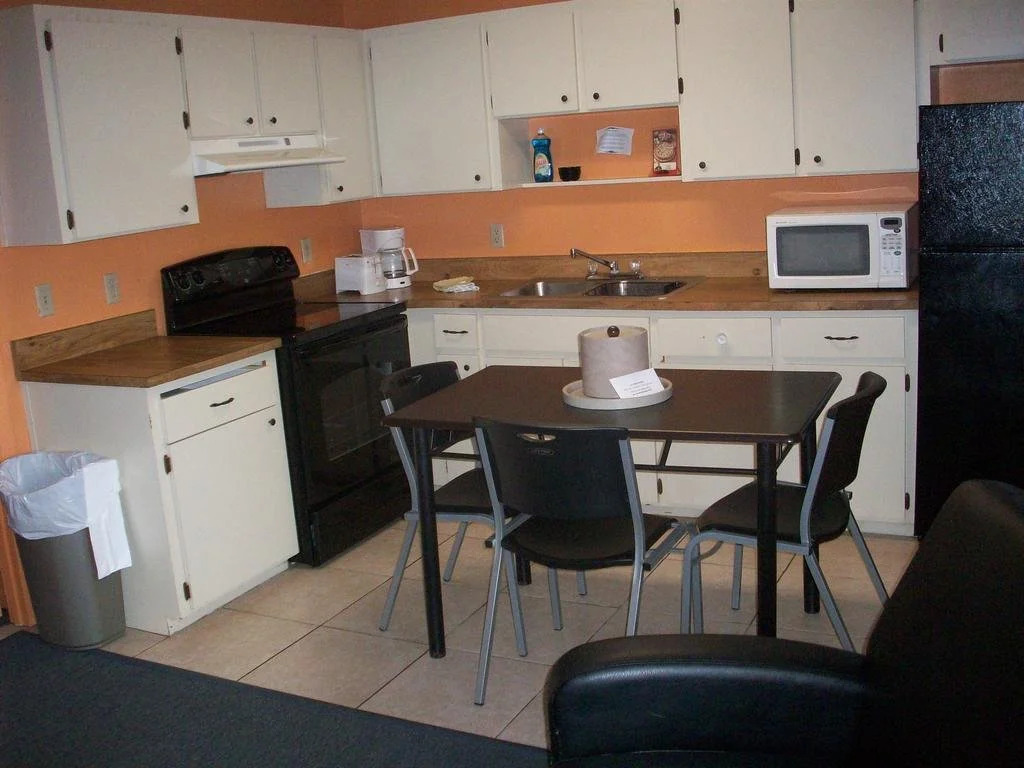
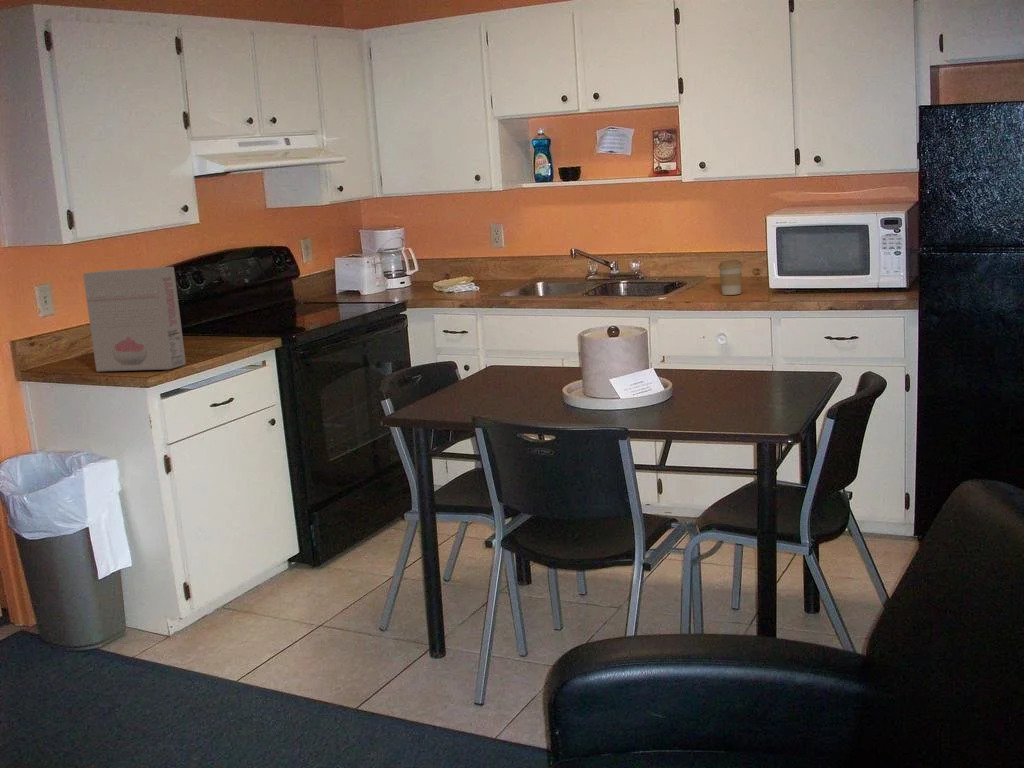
+ cereal box (134, 319)
+ coffee cup (730, 277)
